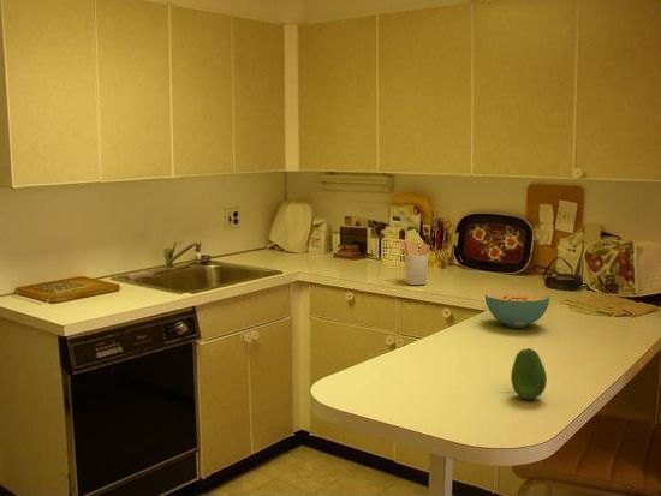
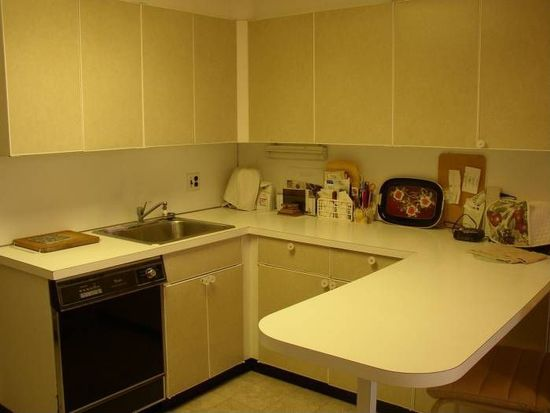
- fruit (529, 374)
- utensil holder (412, 261)
- cereal bowl (516, 310)
